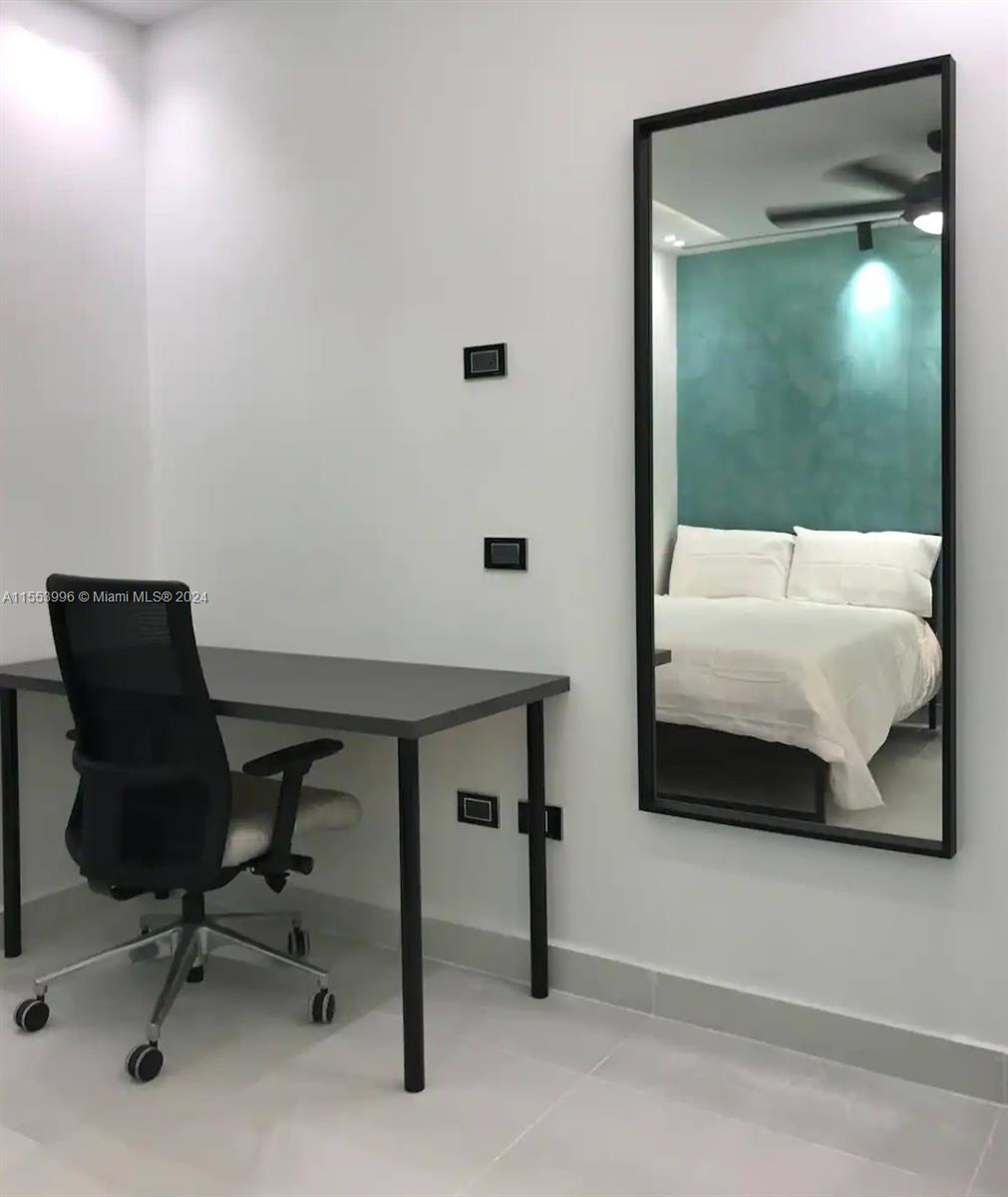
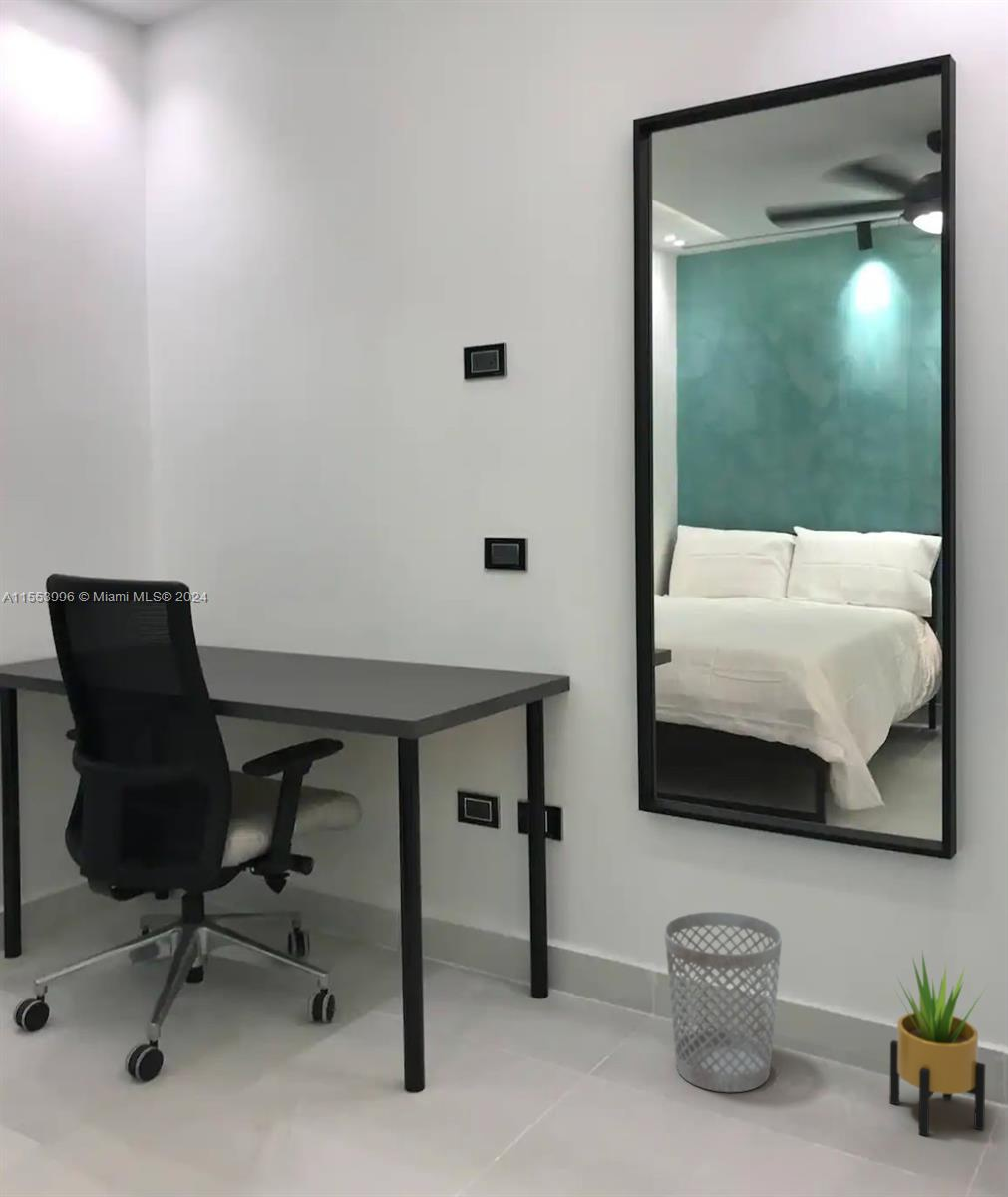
+ wastebasket (722, 1000)
+ potted plant (936, 1040)
